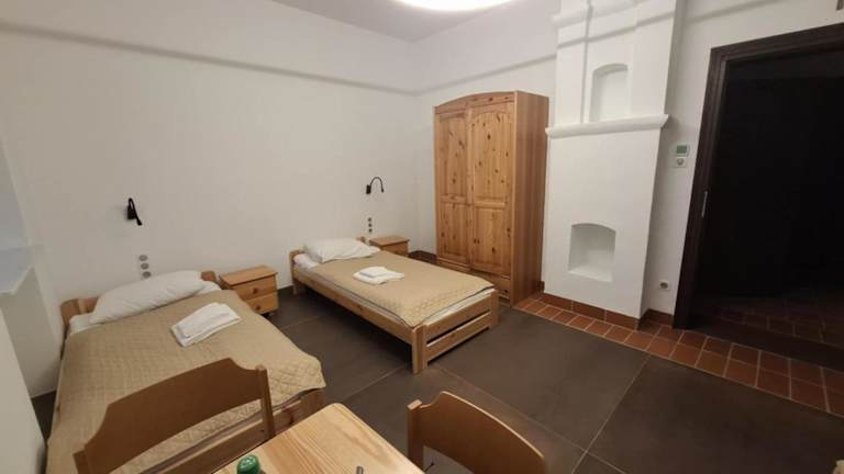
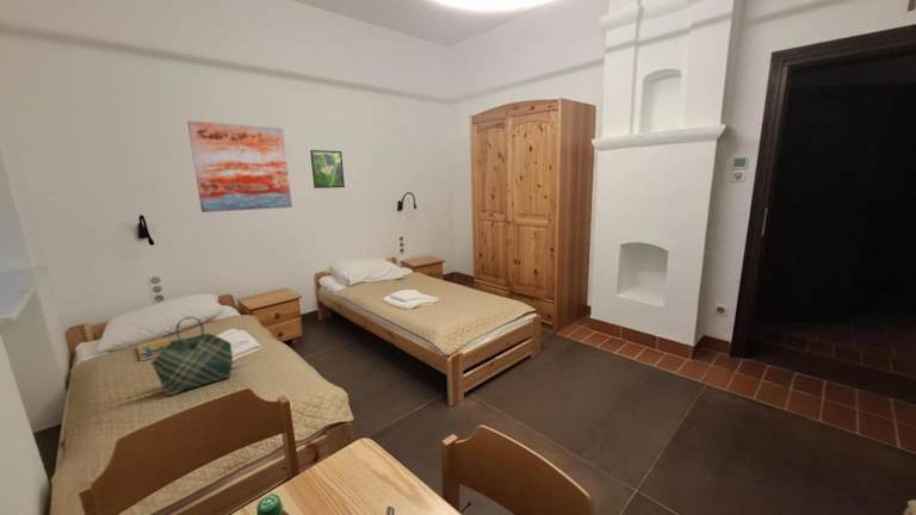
+ booklet (155, 348)
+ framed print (328, 169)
+ tote bag (192, 352)
+ wall art (243, 168)
